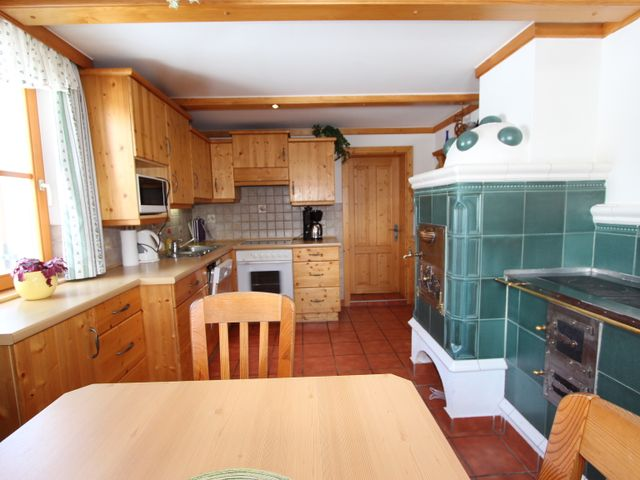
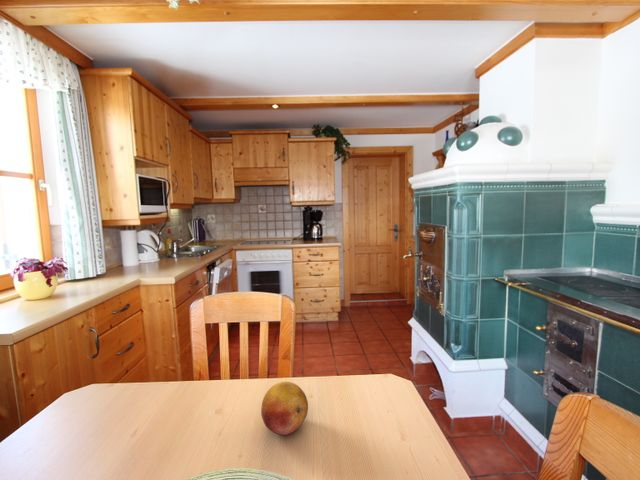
+ fruit (284, 404)
